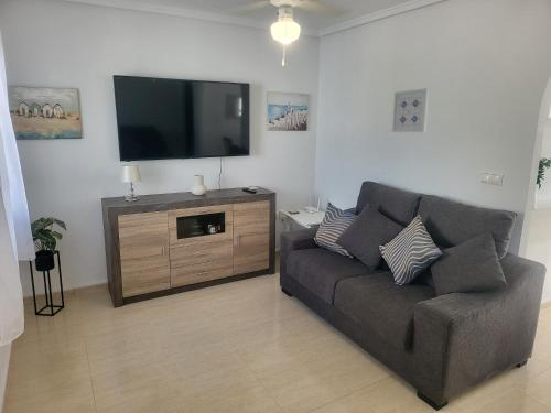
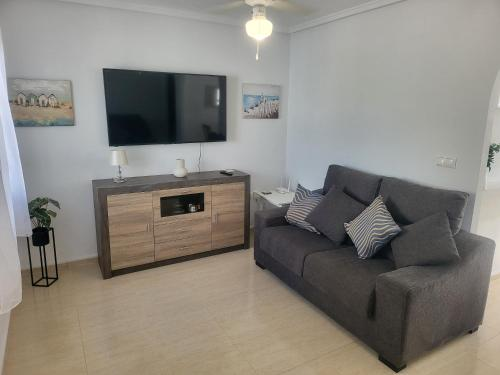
- wall art (409, 111)
